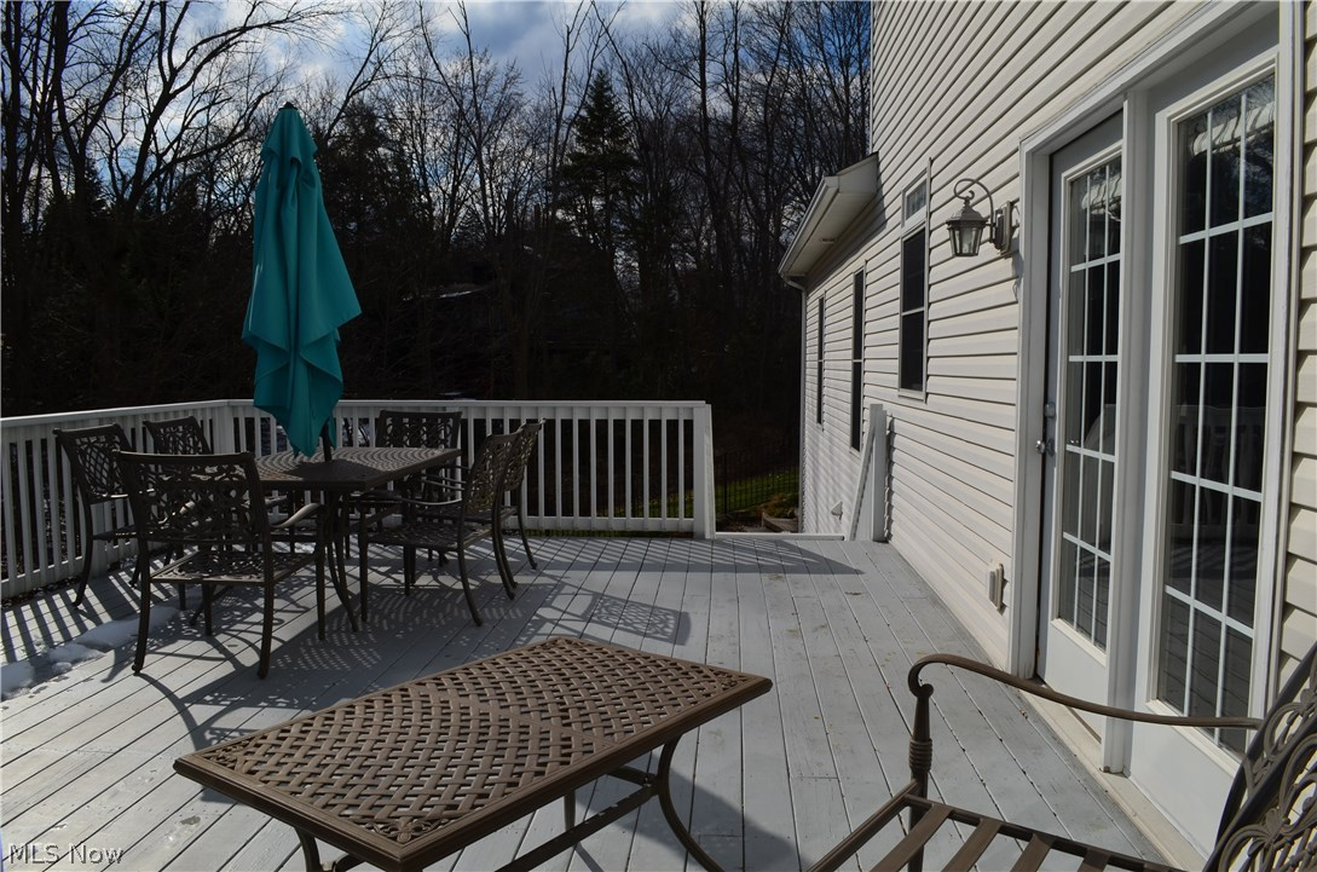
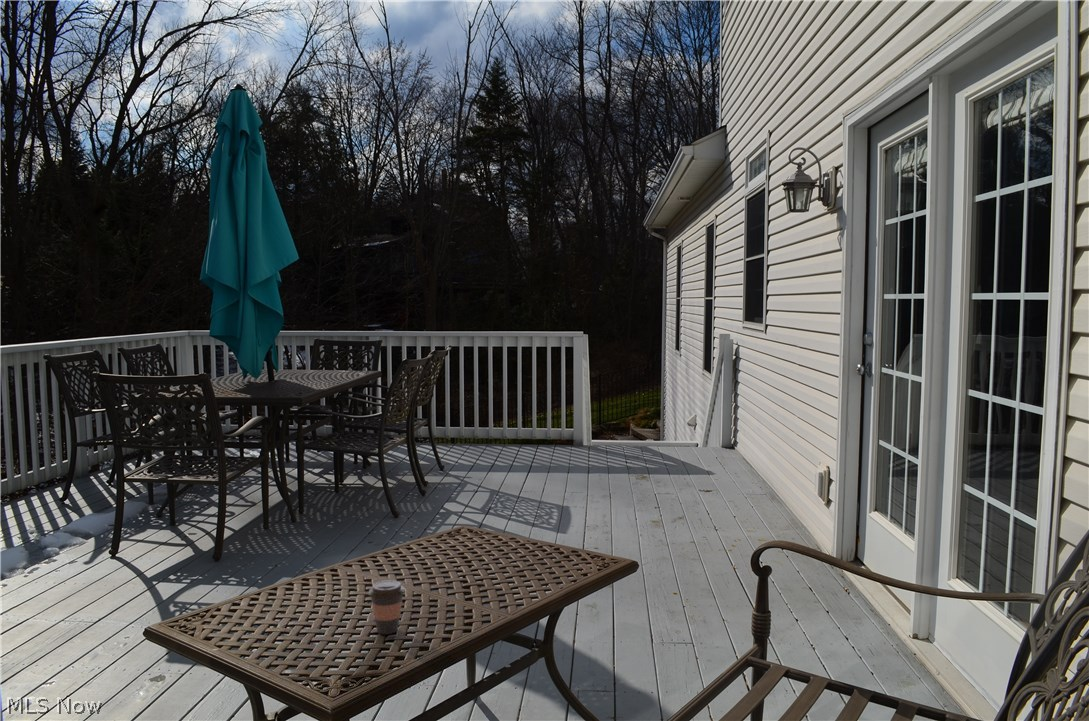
+ coffee cup (387, 607)
